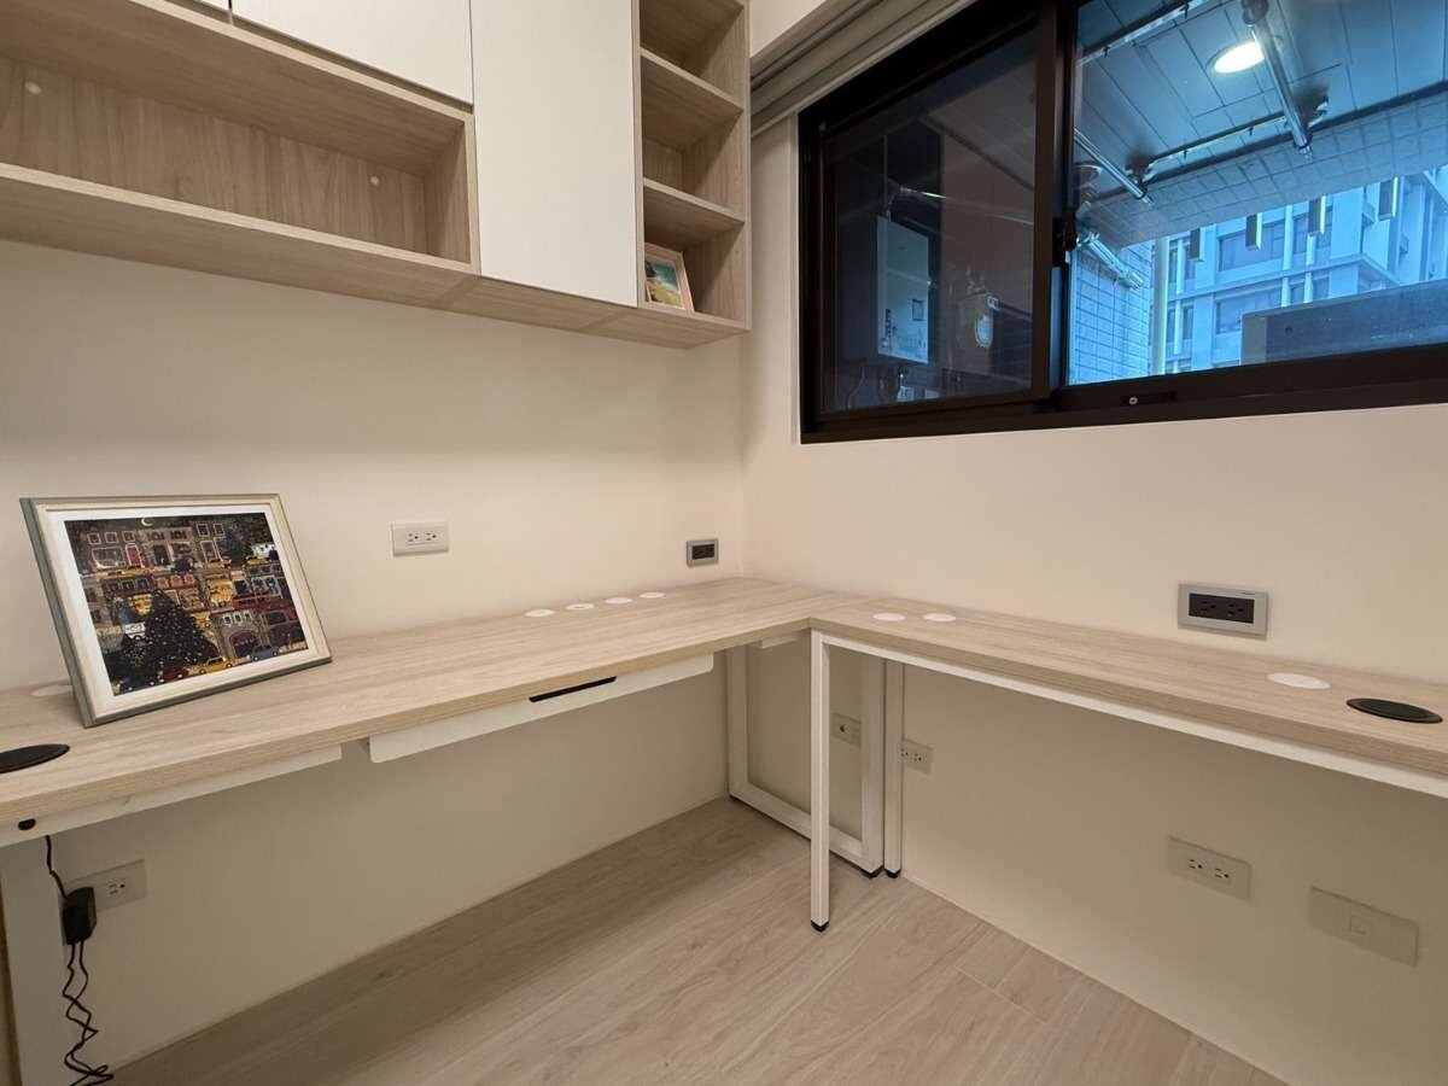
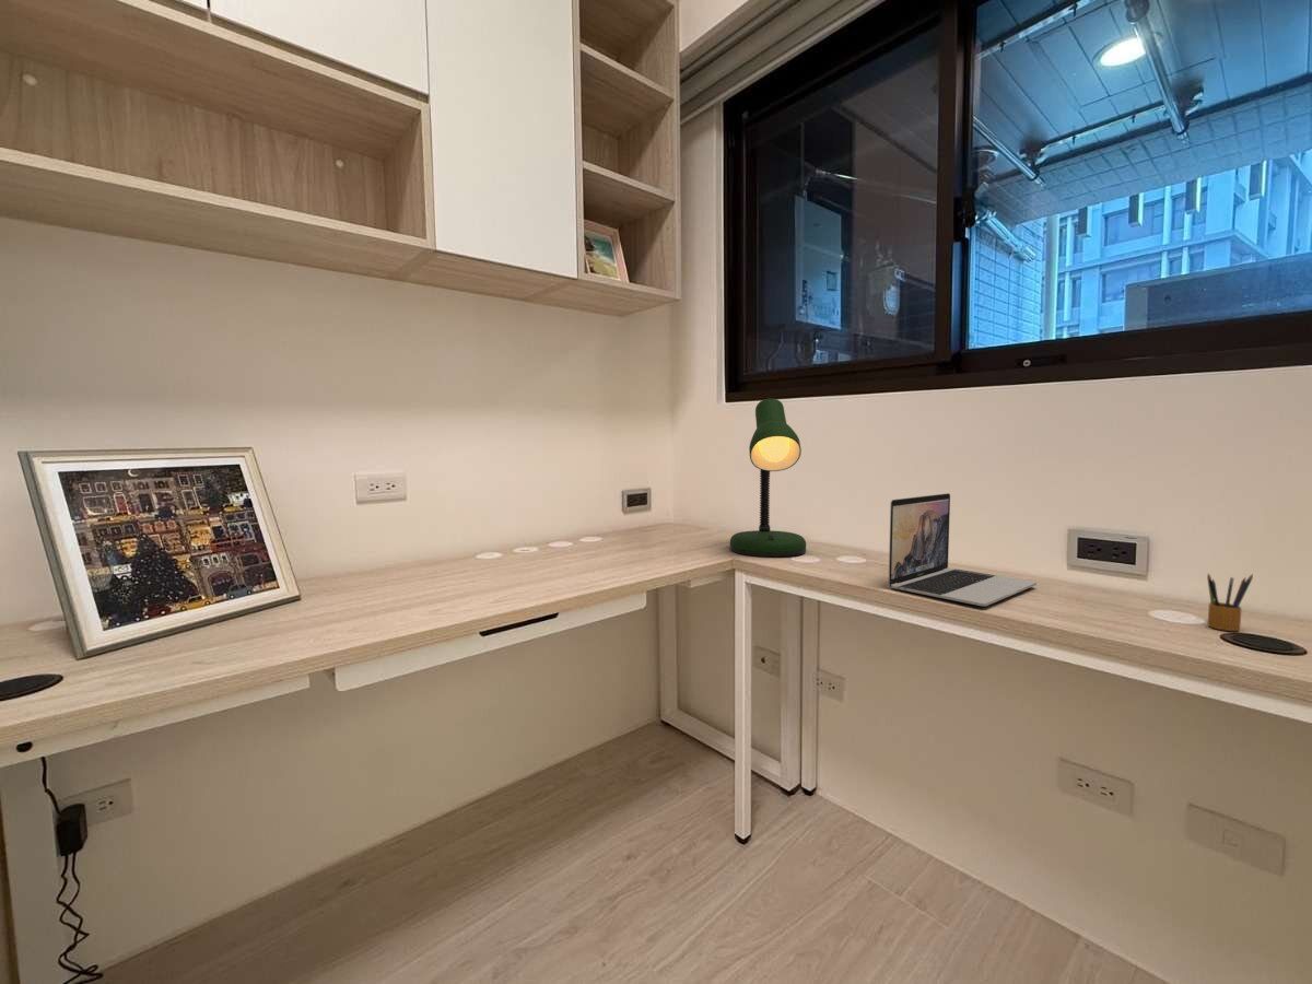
+ laptop (948, 543)
+ pencil box (1226, 600)
+ desk lamp (769, 476)
